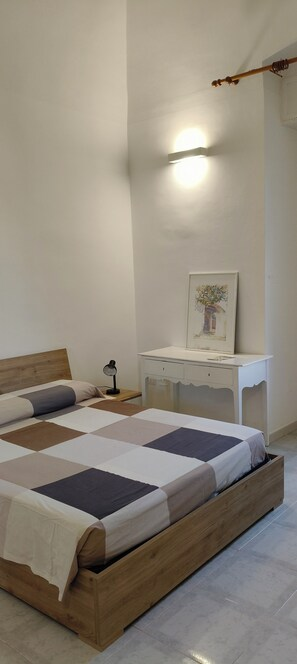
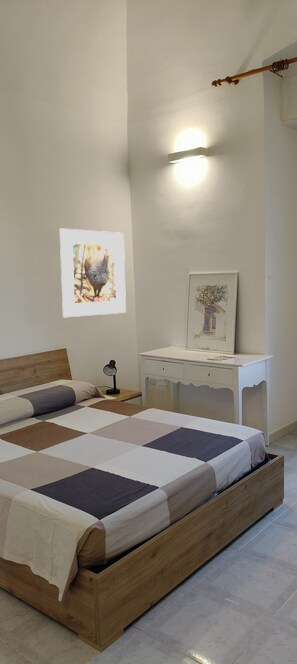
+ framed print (94, 273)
